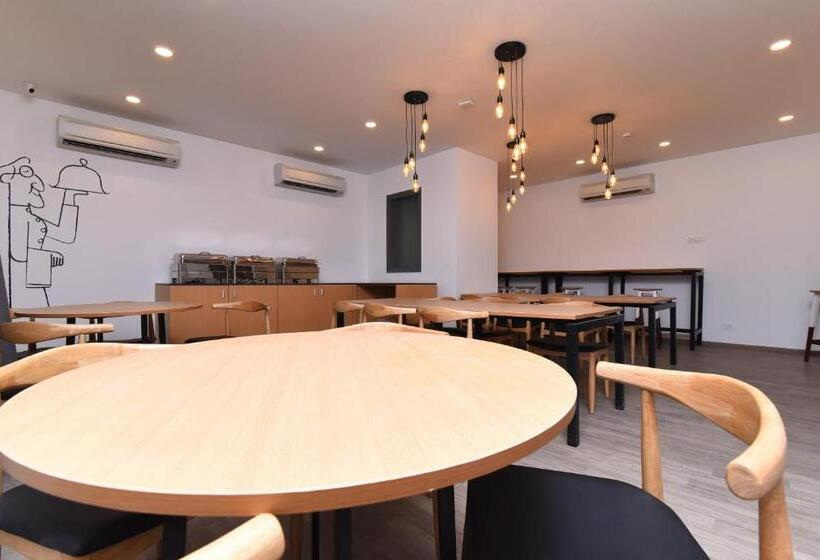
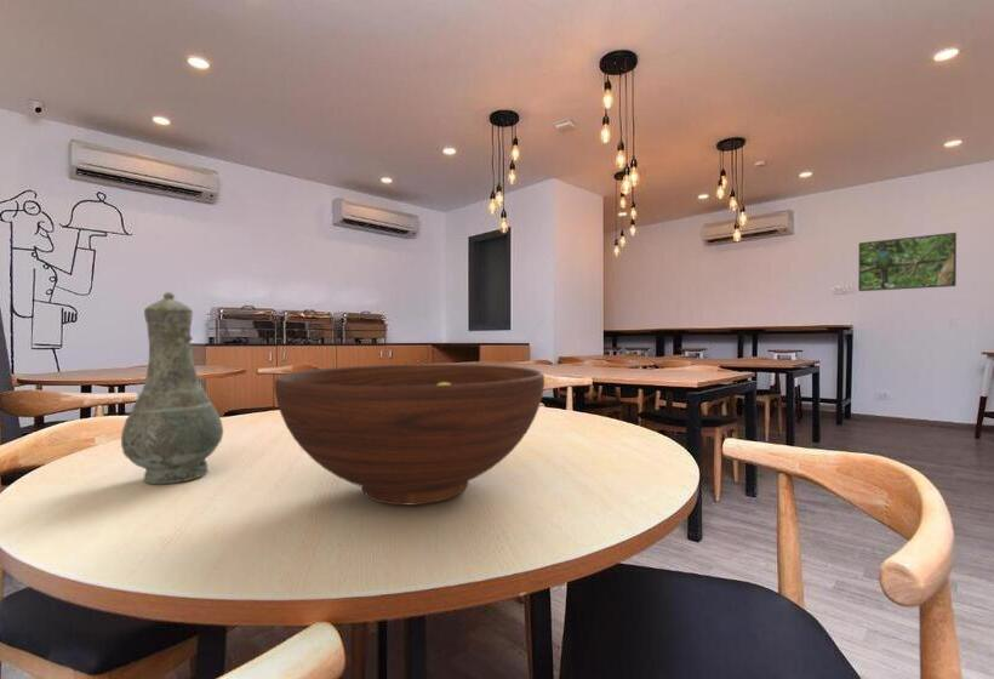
+ fruit bowl (416, 432)
+ vase (173, 384)
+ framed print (904, 263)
